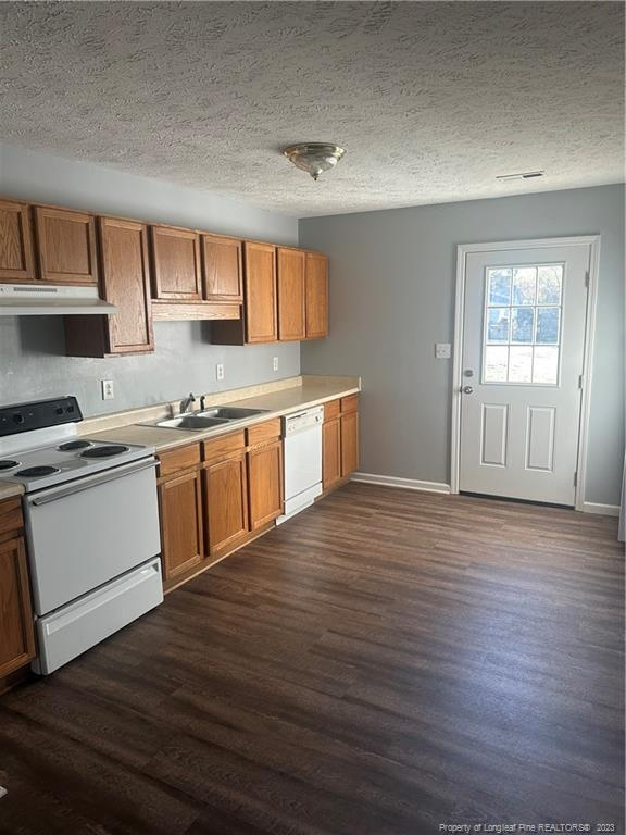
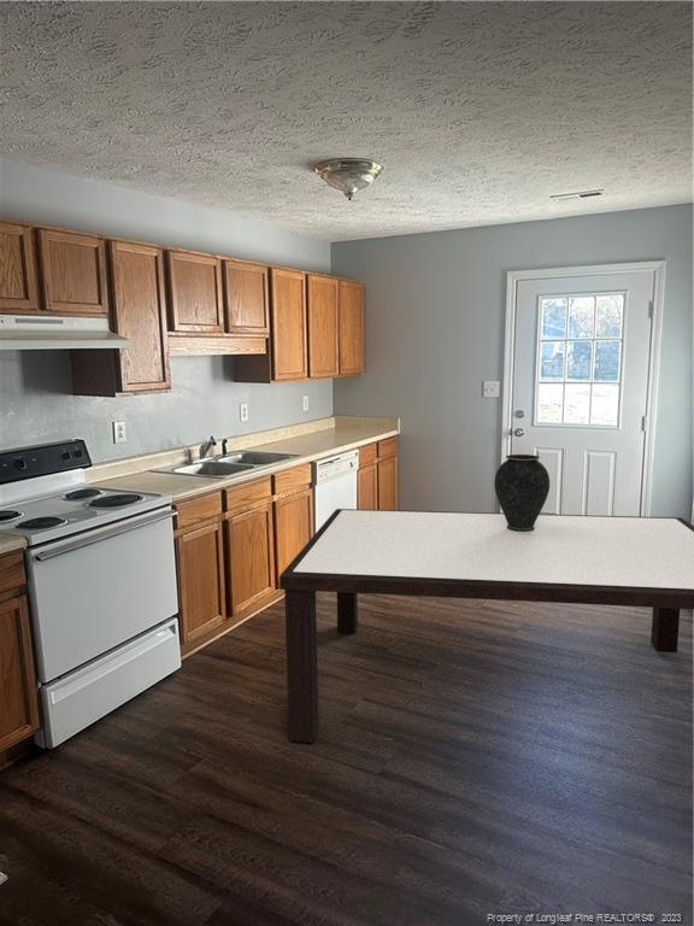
+ dining table (507, 599)
+ vase (520, 492)
